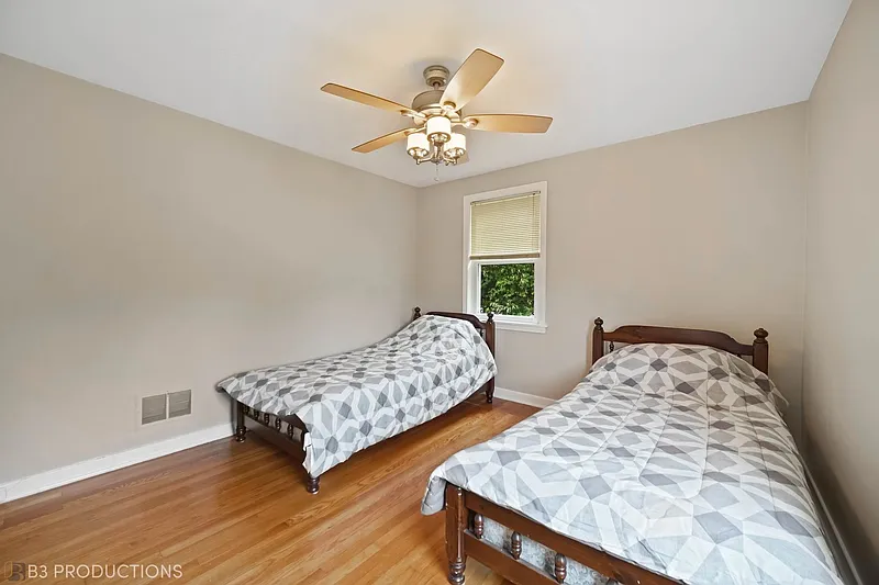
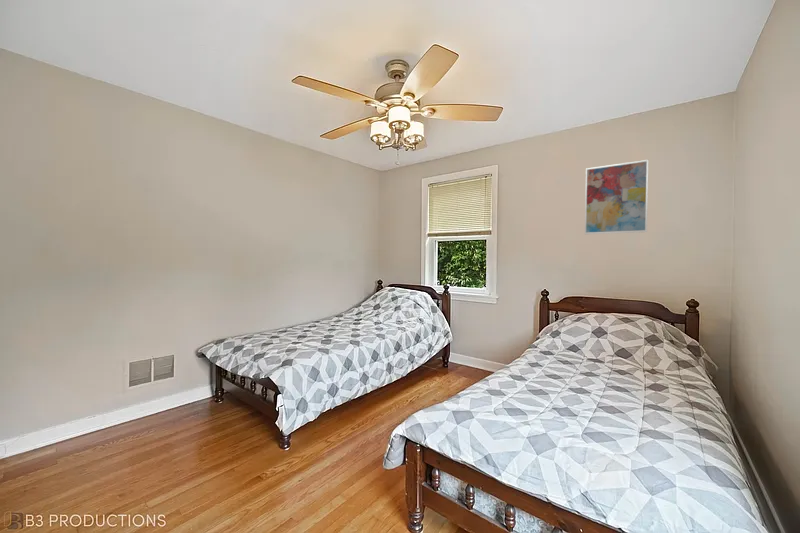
+ wall art (615, 198)
